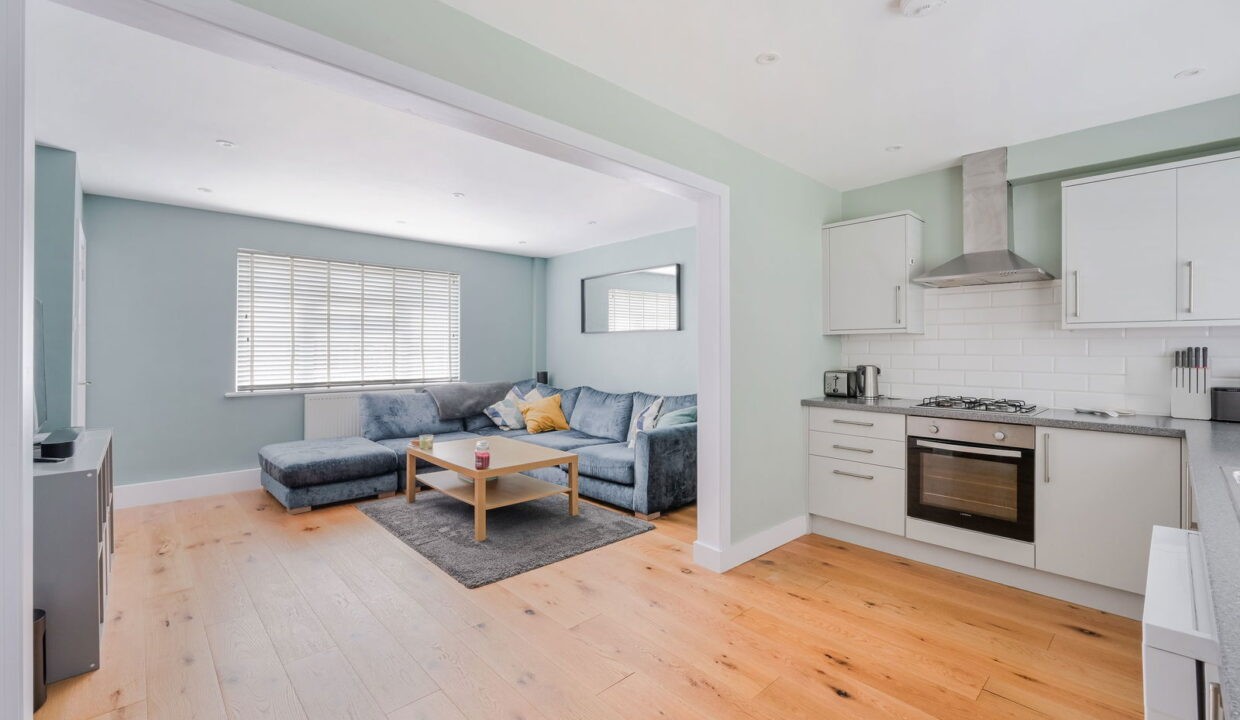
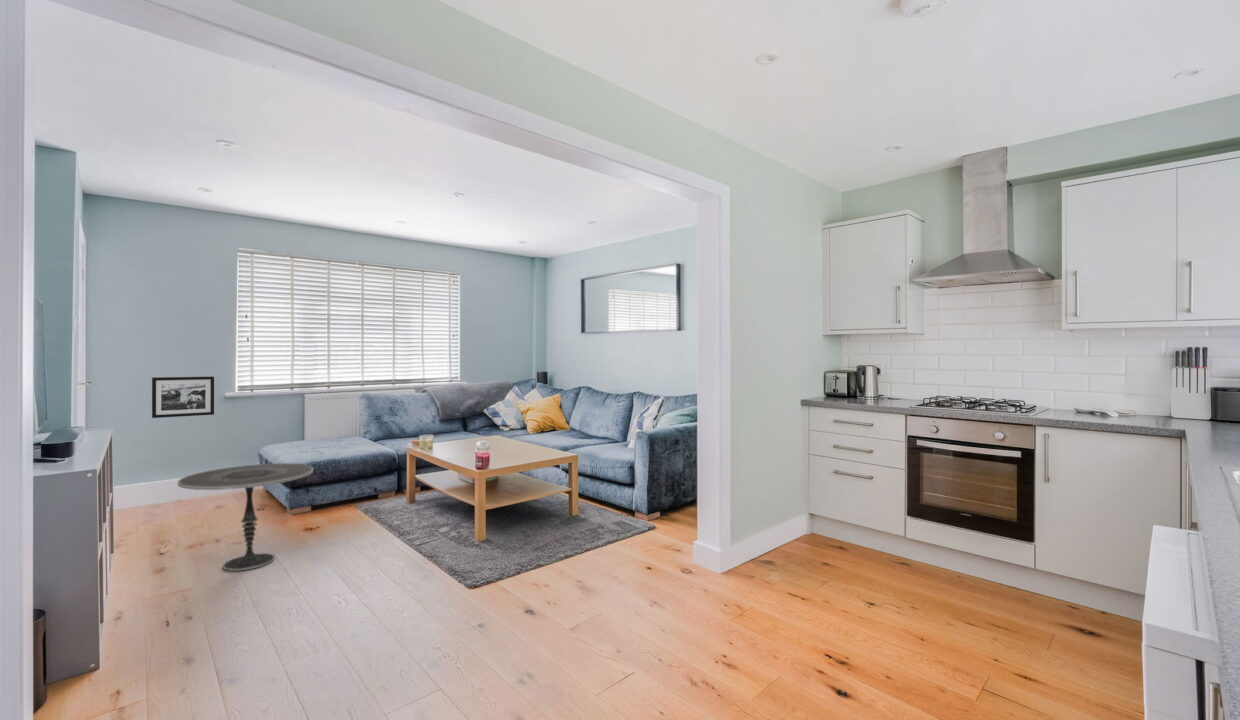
+ picture frame (183, 396)
+ side table (249, 518)
